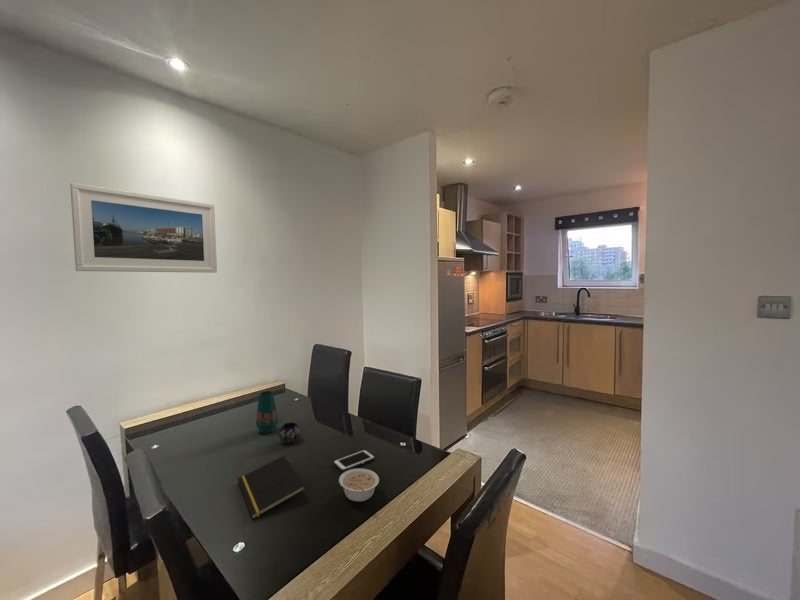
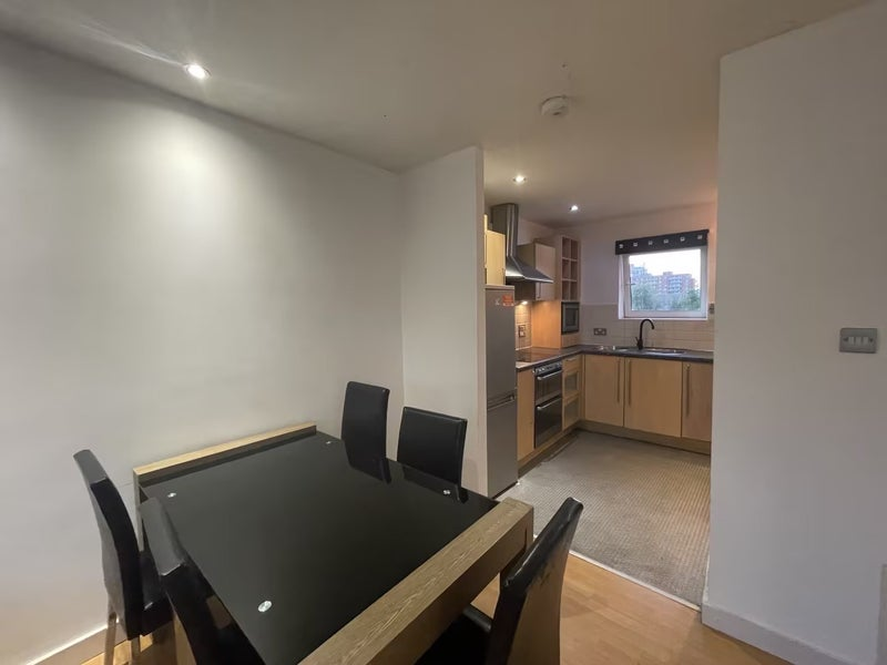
- cell phone (354, 460)
- vase (277, 417)
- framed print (153, 233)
- legume (360, 485)
- notepad (270, 483)
